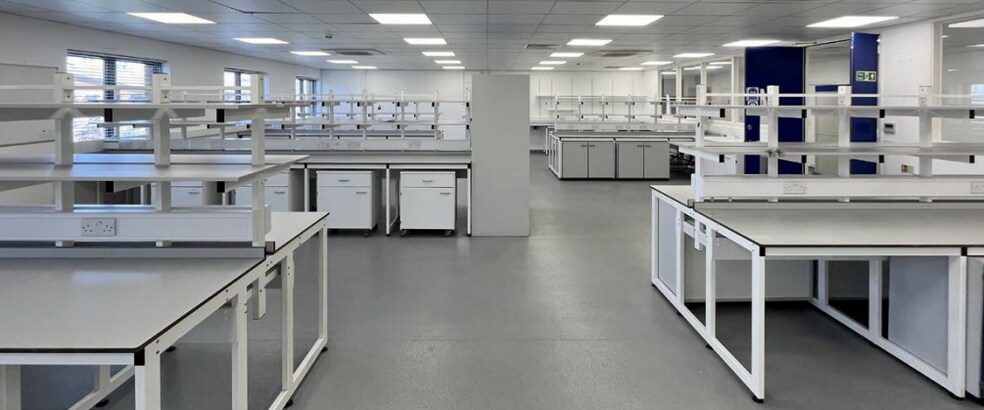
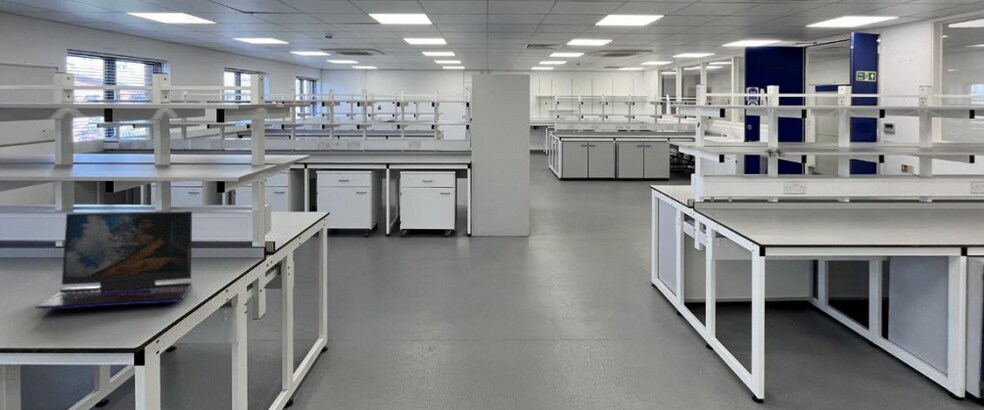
+ laptop (122, 256)
